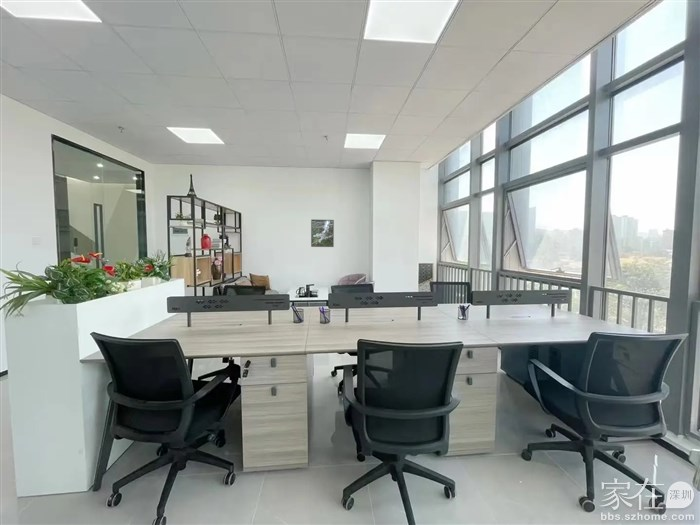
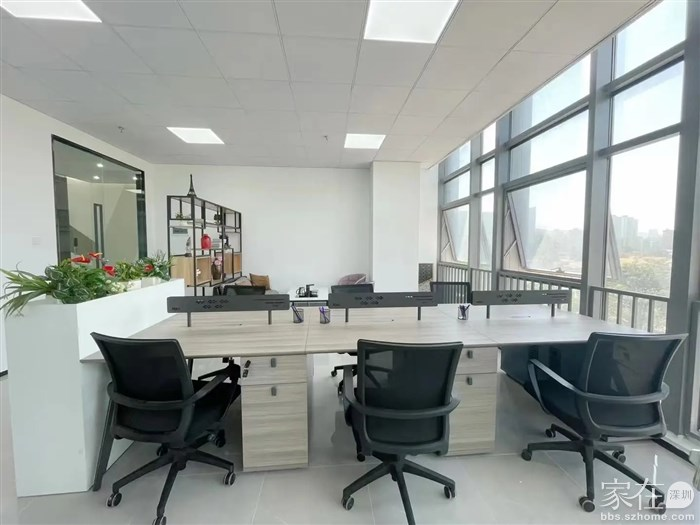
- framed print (322, 233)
